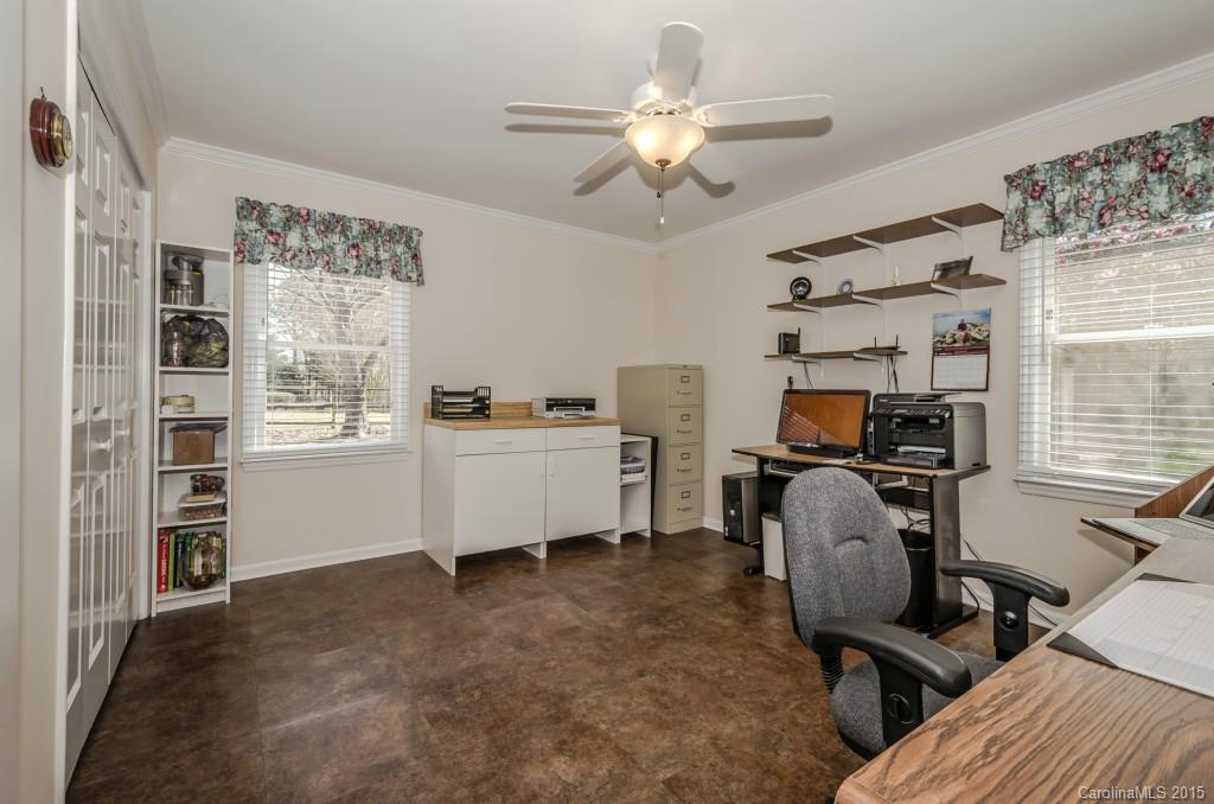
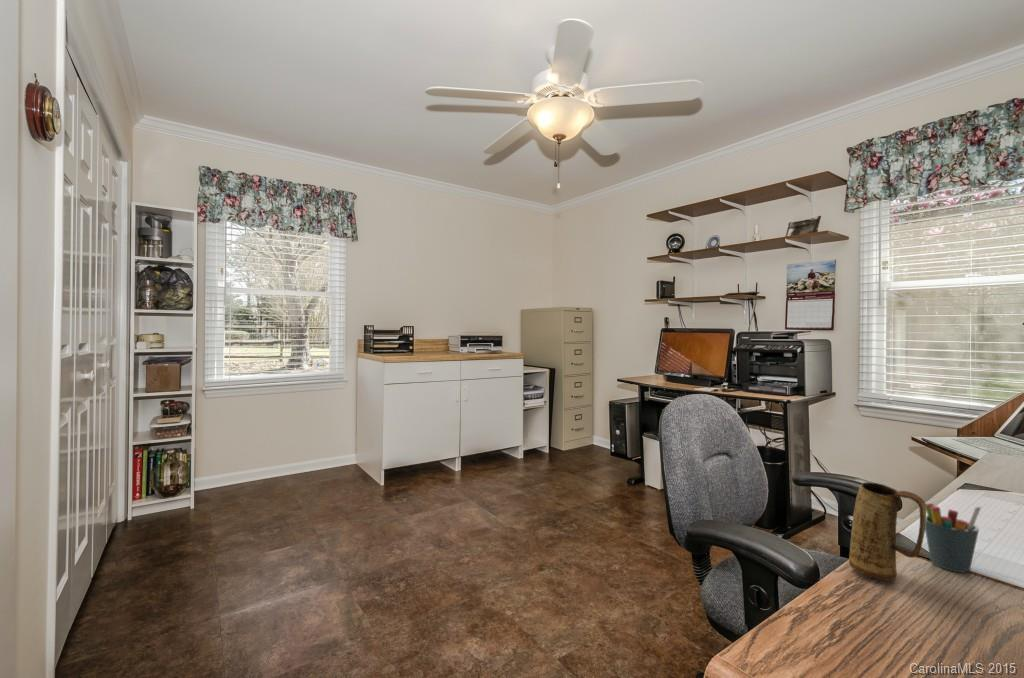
+ mug (884, 532)
+ pen holder (949, 532)
